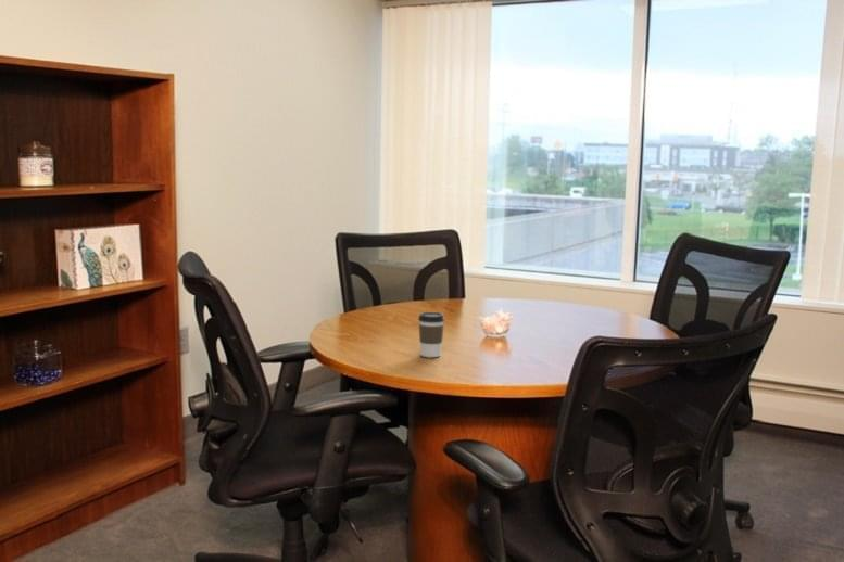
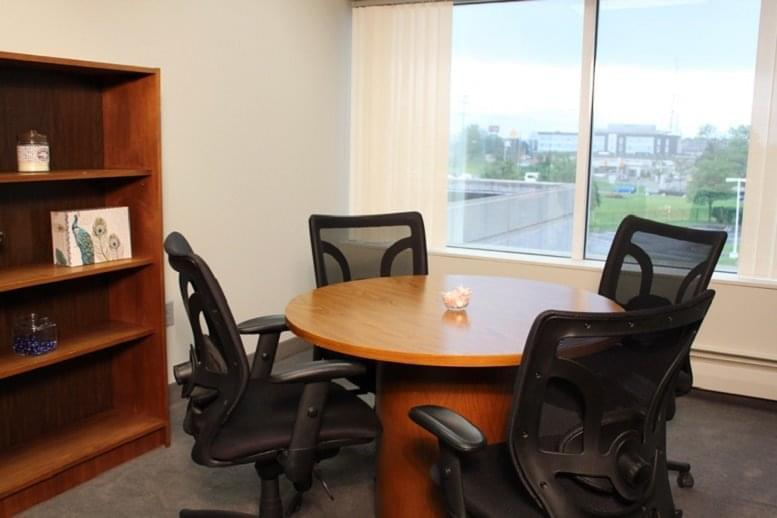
- coffee cup (430, 334)
